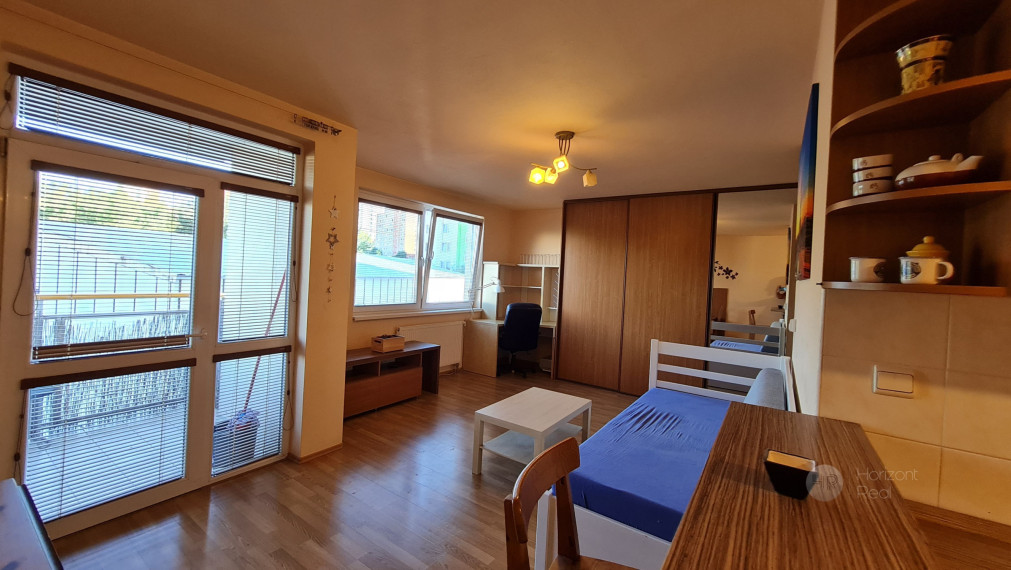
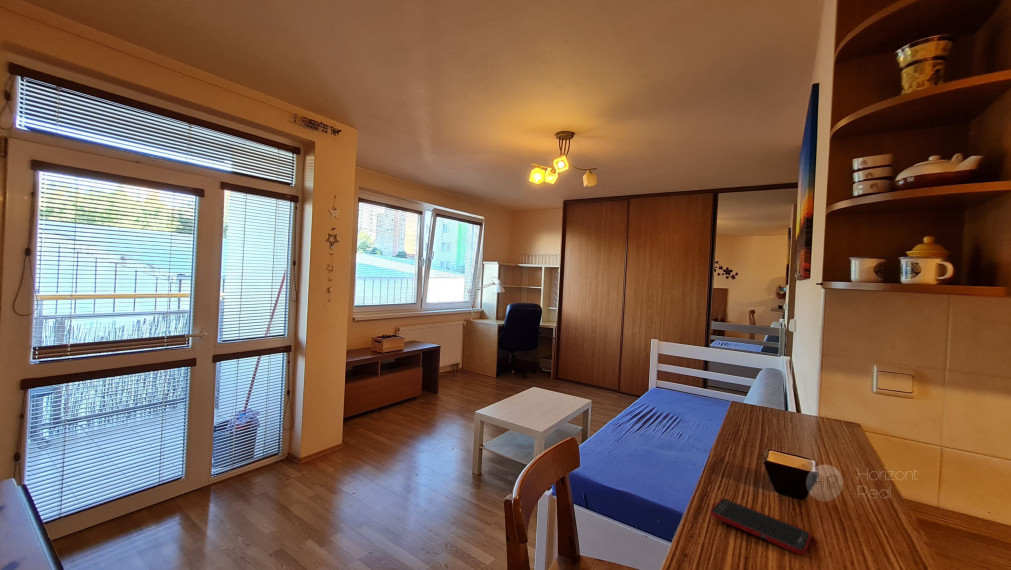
+ cell phone (758, 524)
